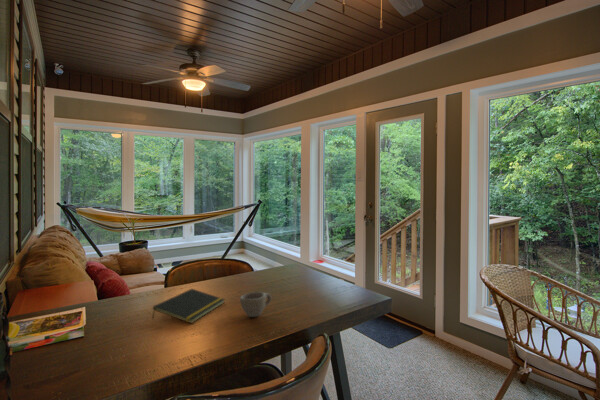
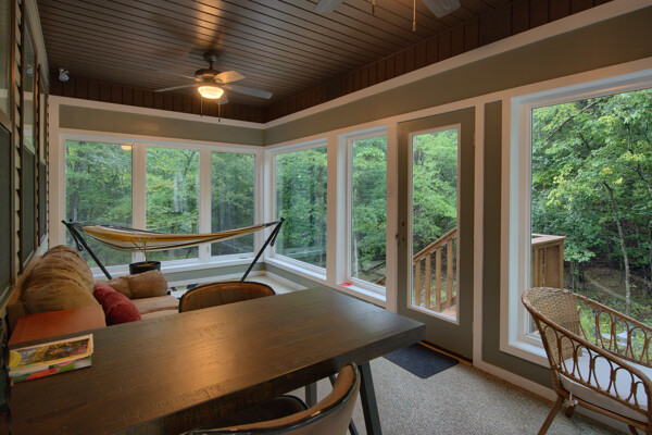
- cup (256, 304)
- notepad (191, 304)
